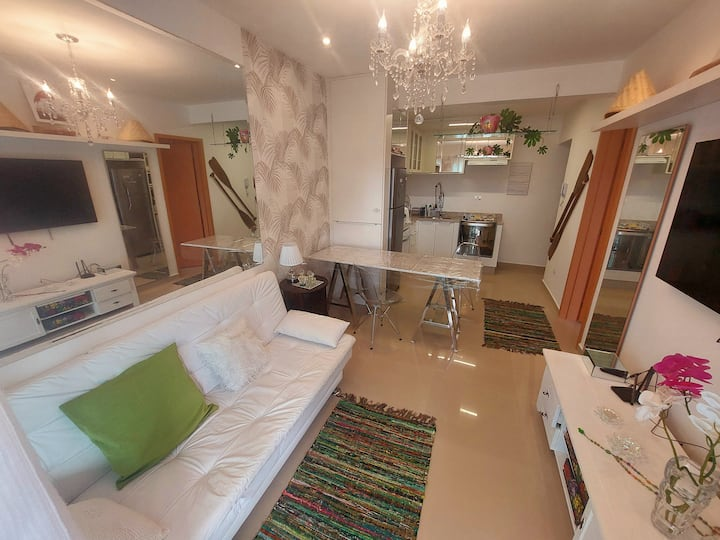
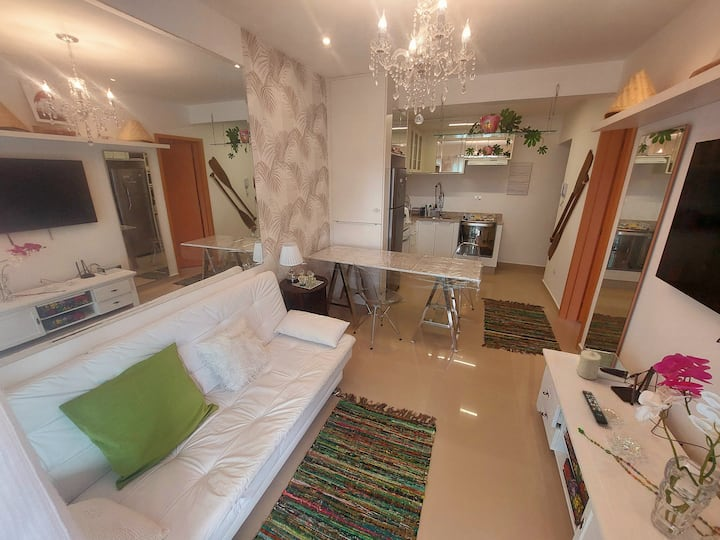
+ candle (589, 362)
+ remote control (594, 406)
